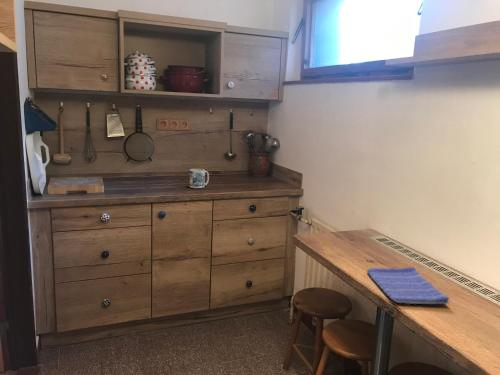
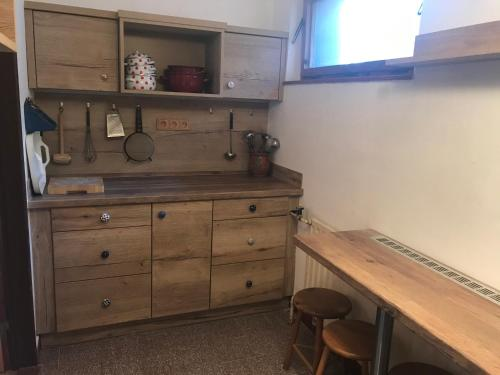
- mug (199, 178)
- dish towel (405, 283)
